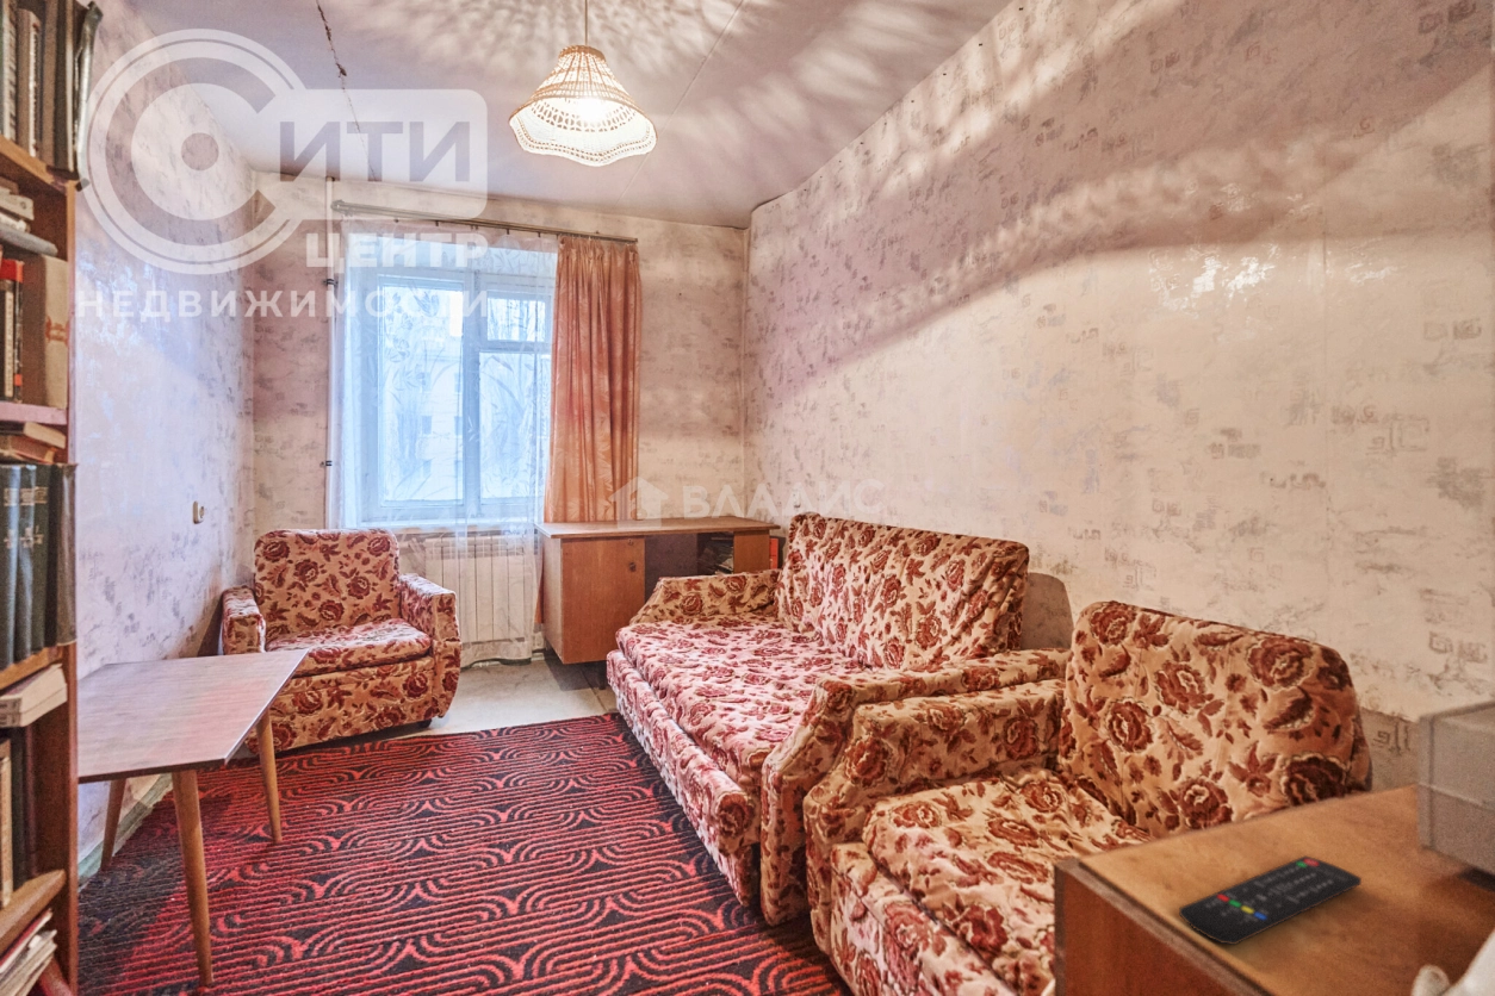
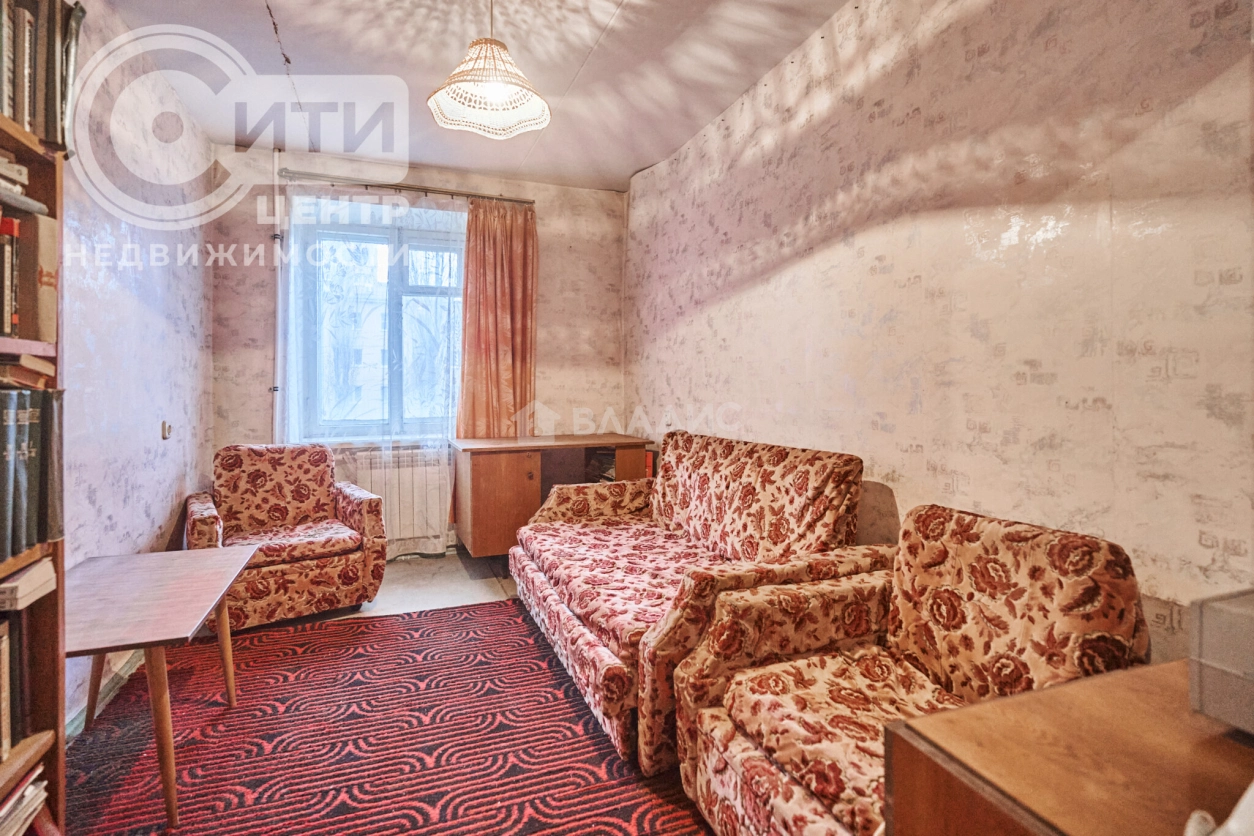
- remote control (1274, 897)
